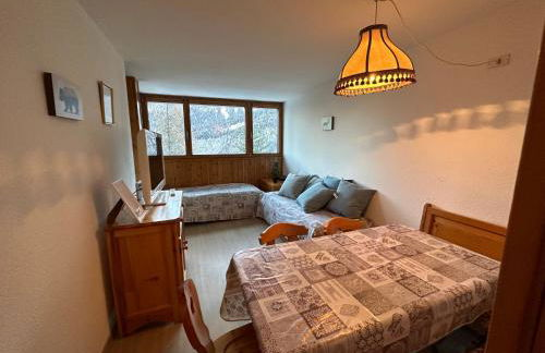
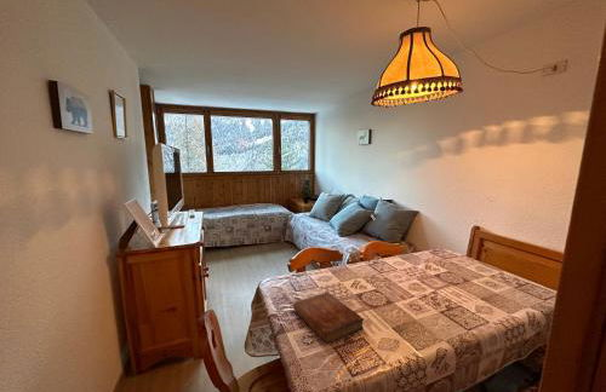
+ bible (326, 315)
